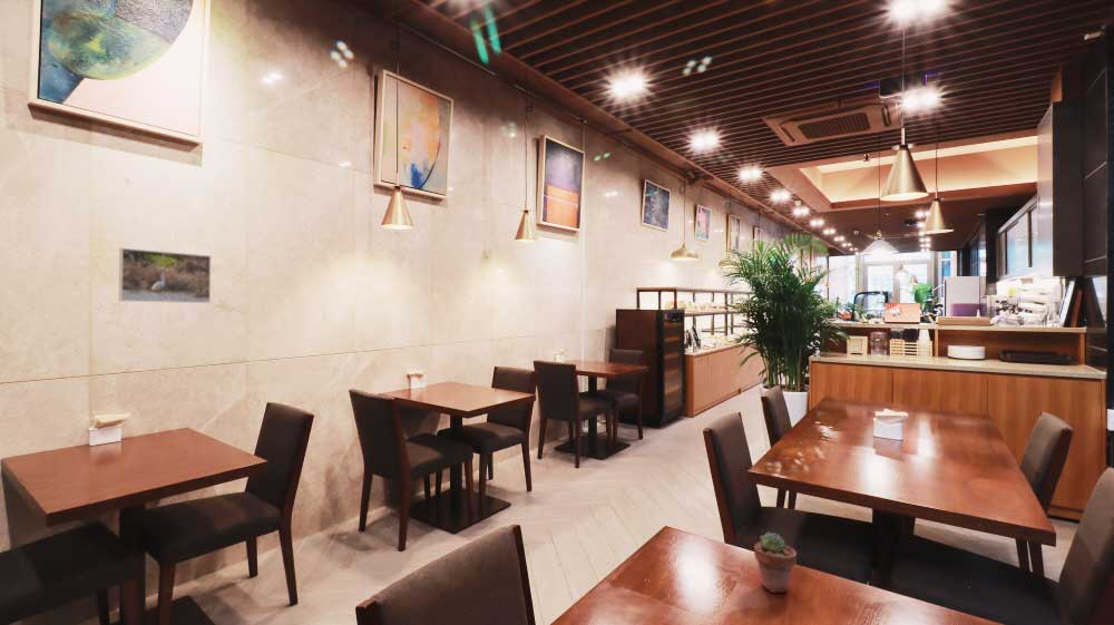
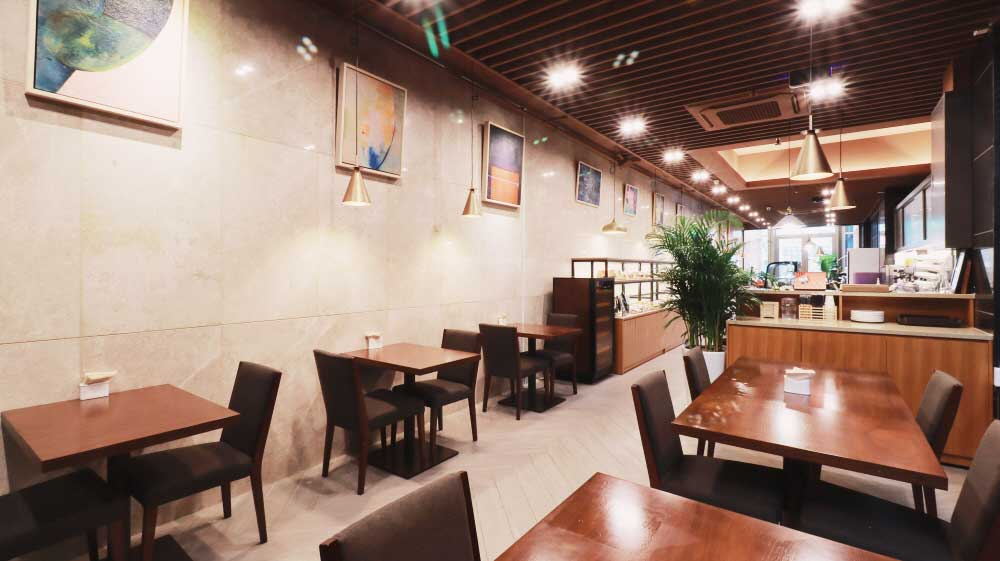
- potted succulent (774, 559)
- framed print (167, 276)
